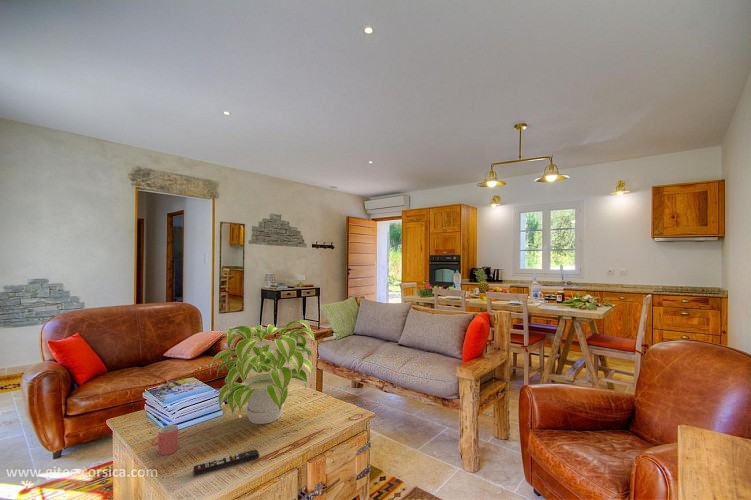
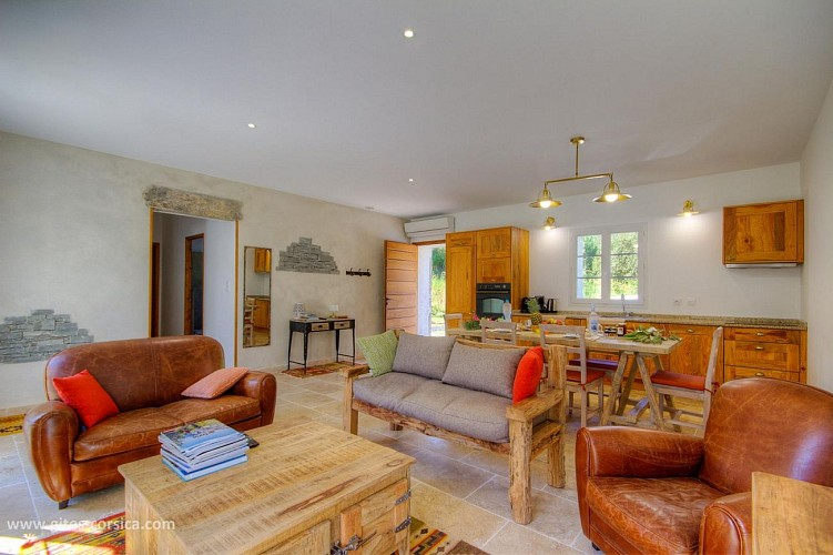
- remote control (227, 461)
- cup (164, 441)
- plant (266, 367)
